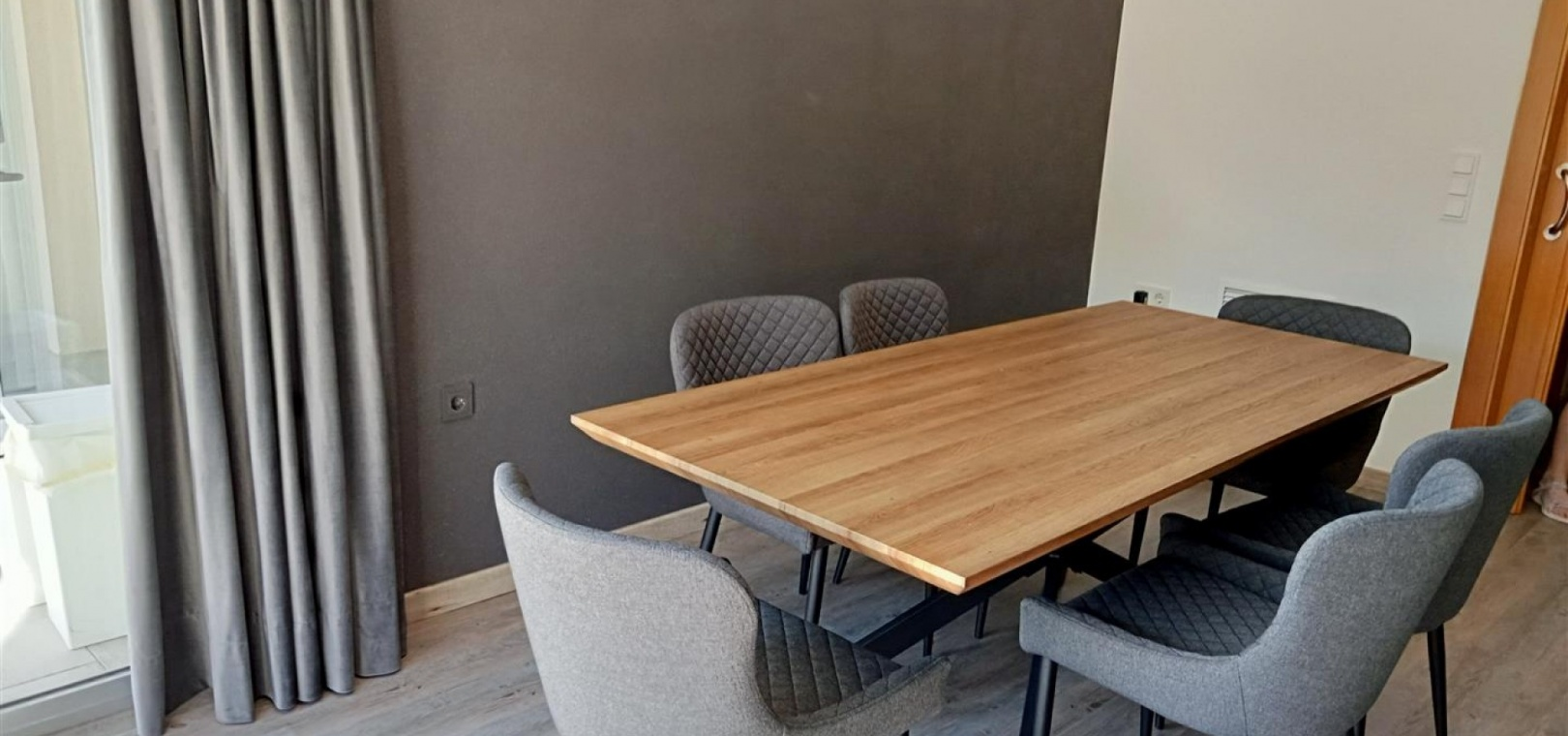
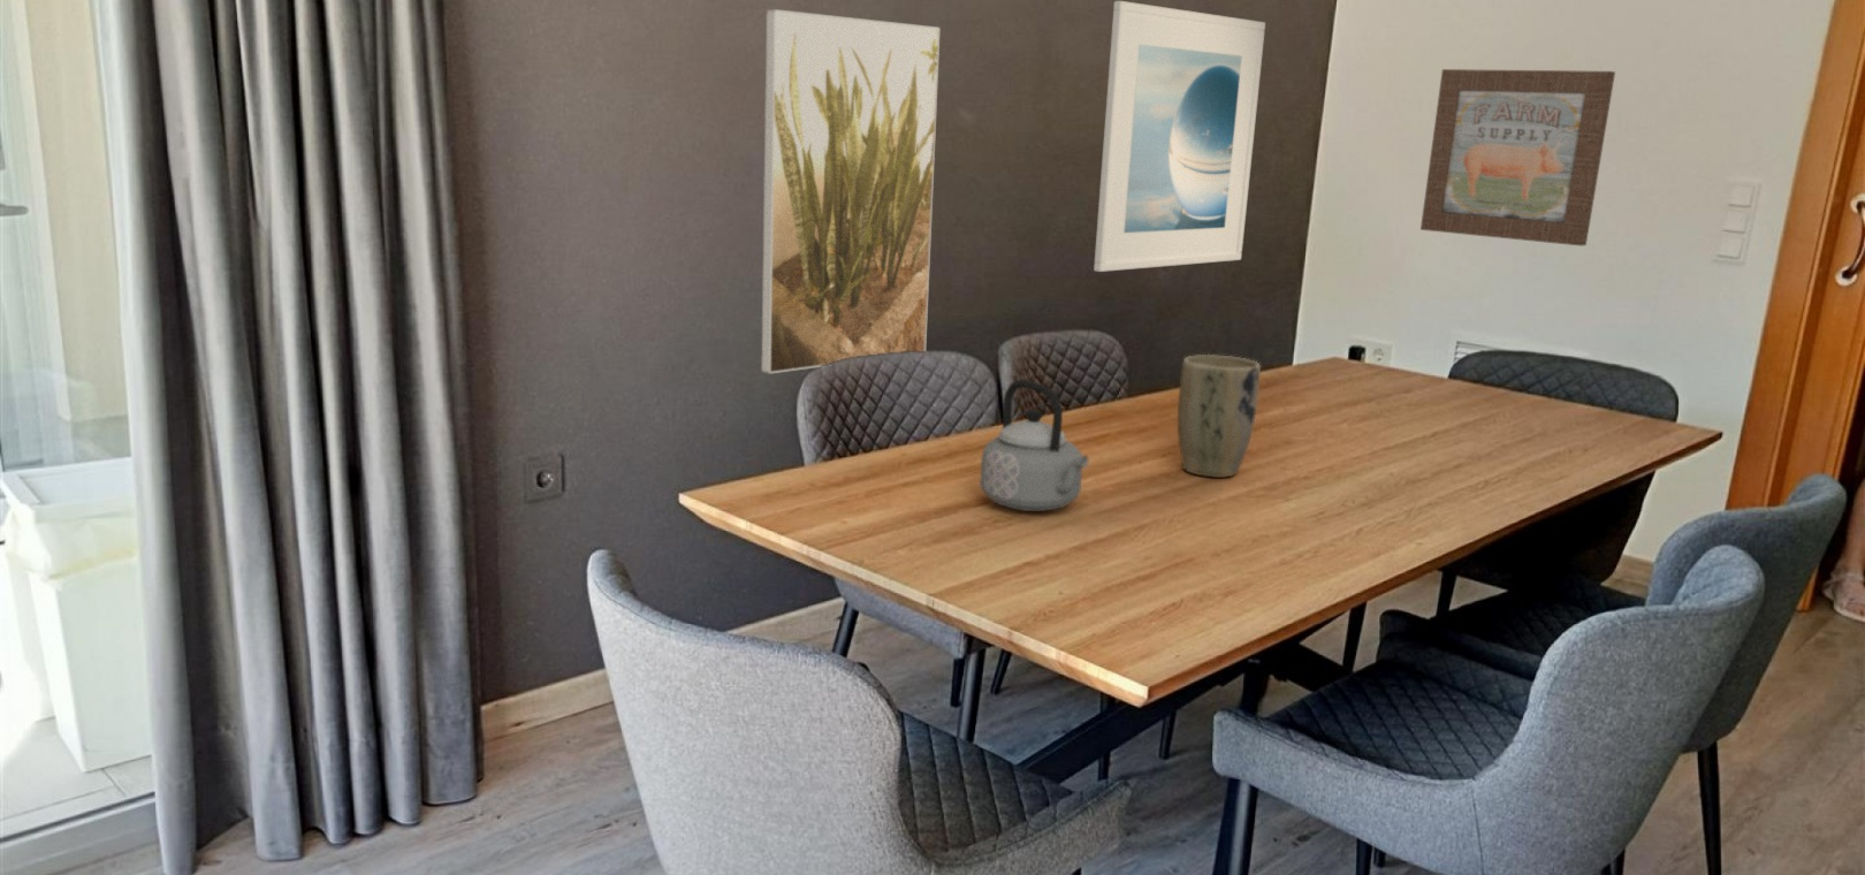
+ teapot (1043, 447)
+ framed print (1182, 141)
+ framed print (852, 196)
+ plant pot (1216, 416)
+ wall art (1512, 155)
